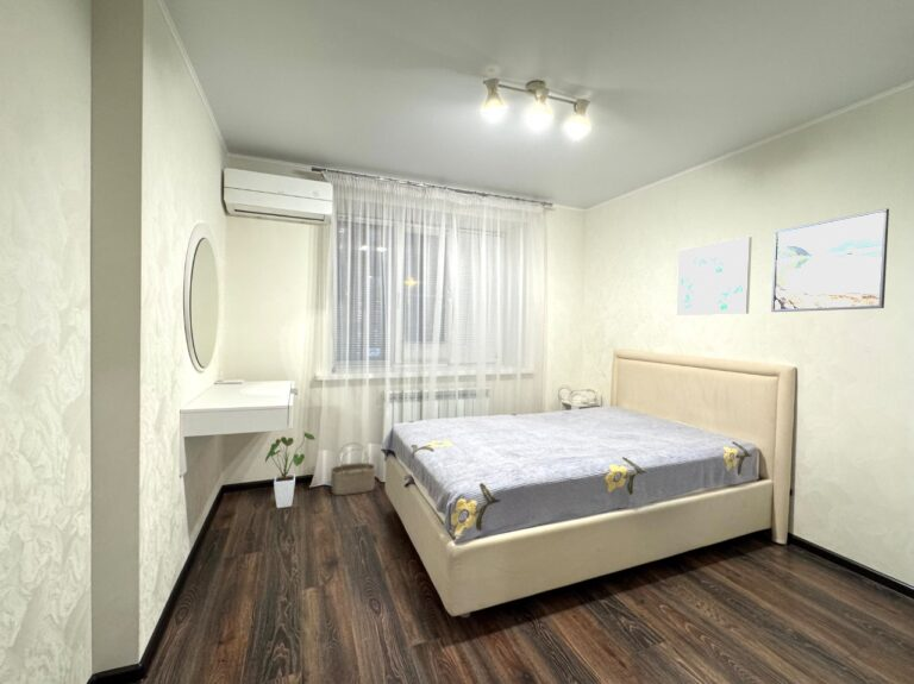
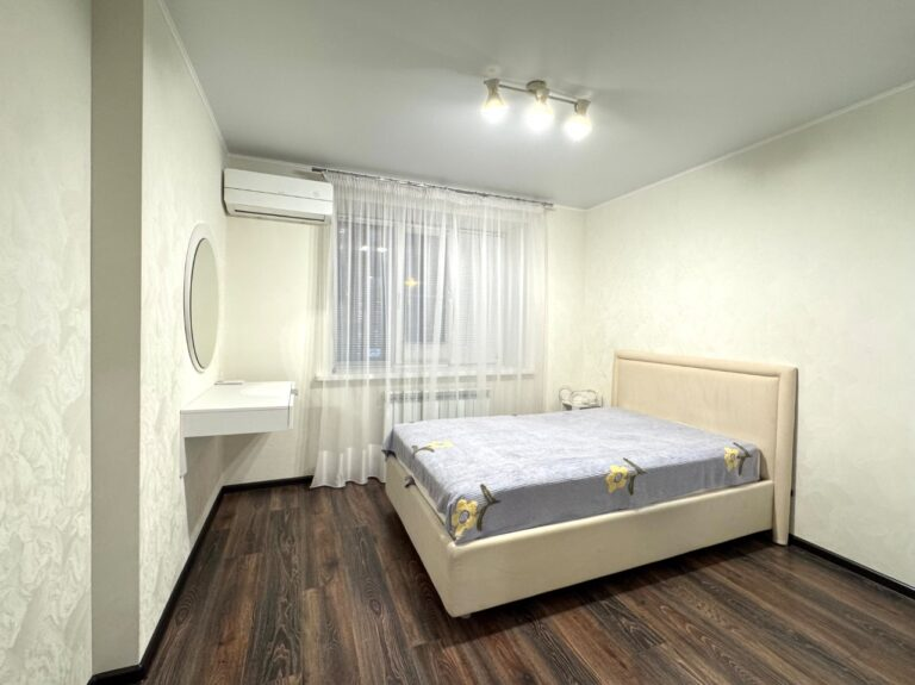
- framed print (824, 265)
- wicker basket (353, 467)
- house plant (288, 470)
- wall art (710, 280)
